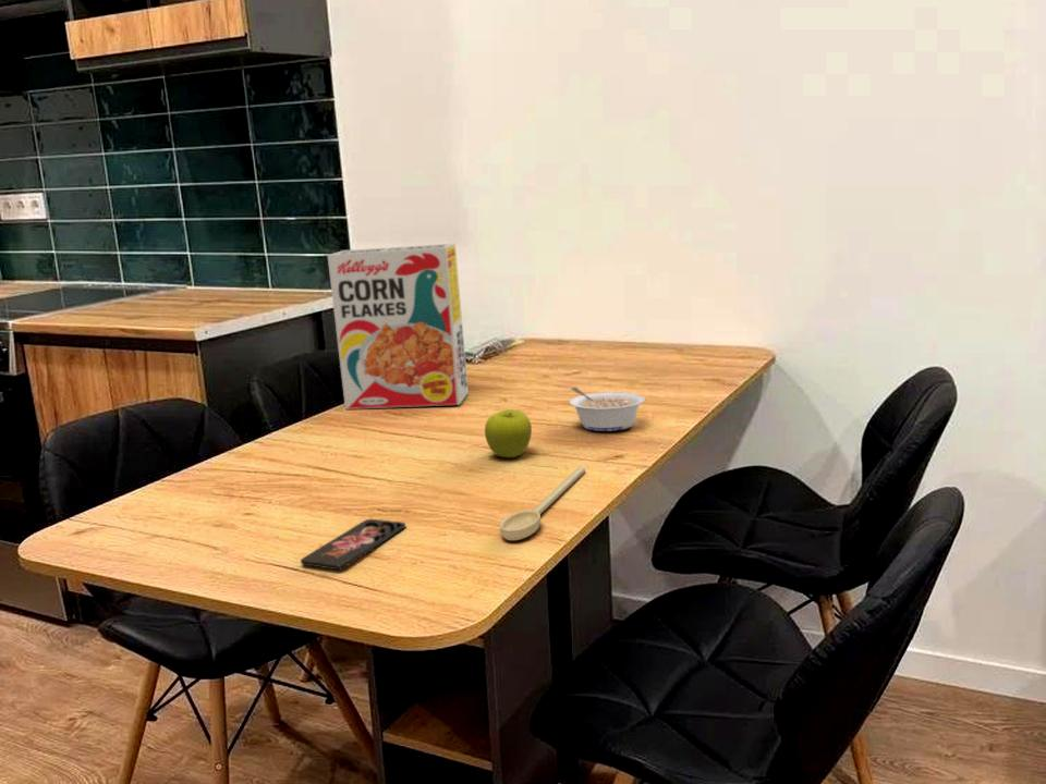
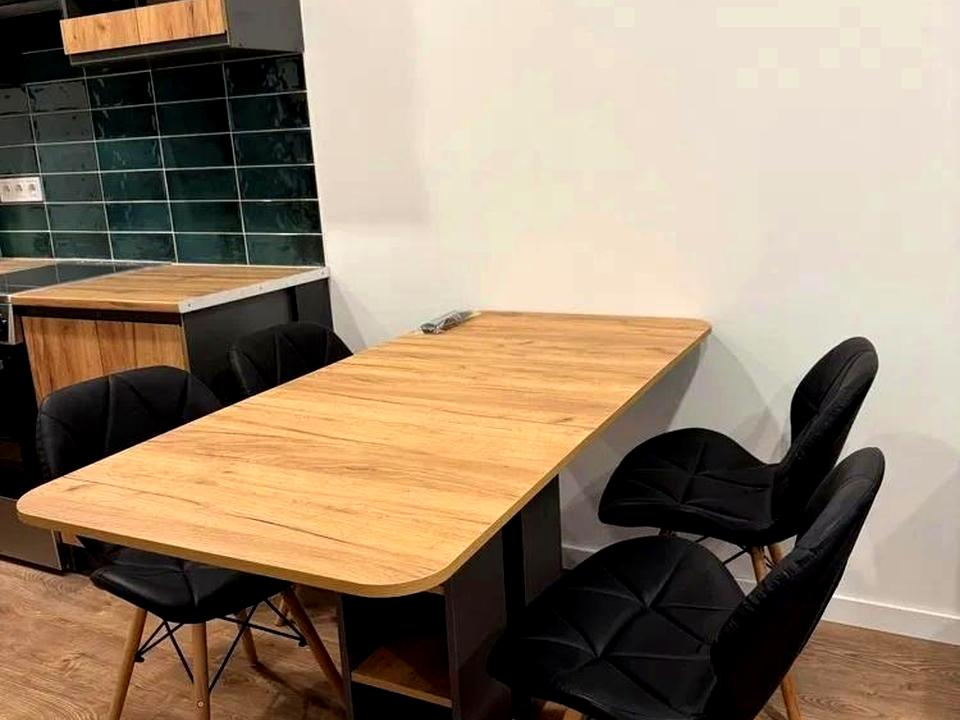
- cereal box (400, 326)
- fruit (508, 433)
- spoon (549, 499)
- legume (604, 409)
- smartphone (355, 542)
